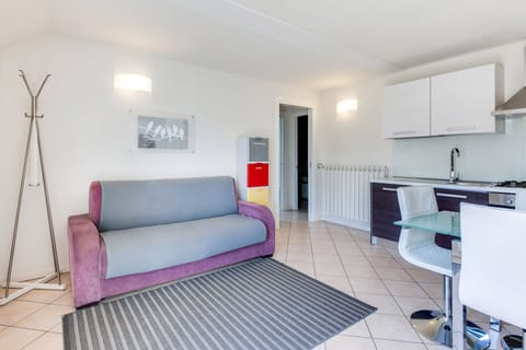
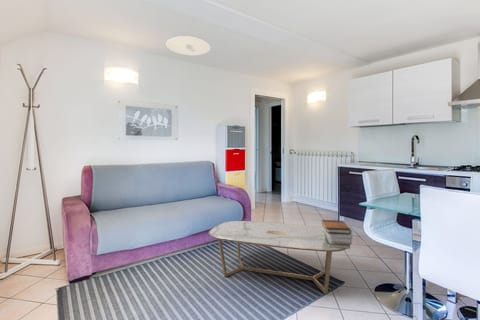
+ coffee table (278, 247)
+ ceiling light (188, 44)
+ book stack (336, 233)
